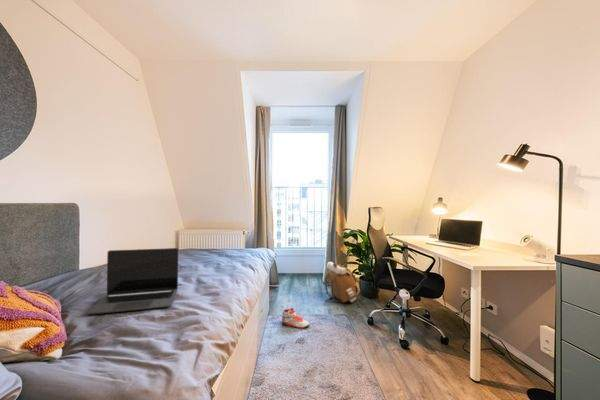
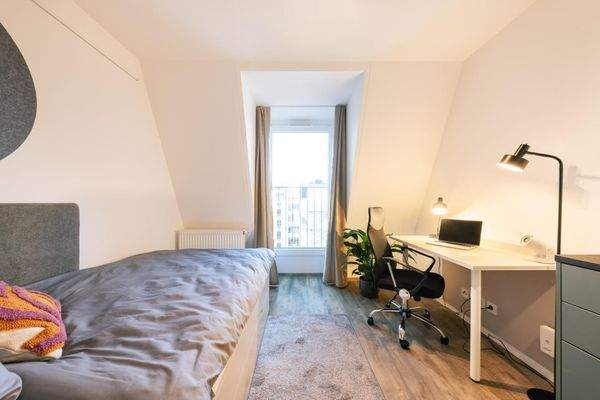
- backpack (342, 280)
- sneaker (295, 317)
- laptop (137, 277)
